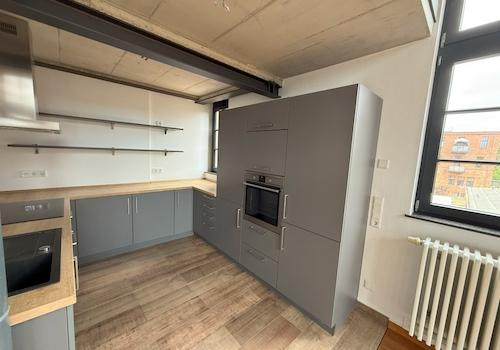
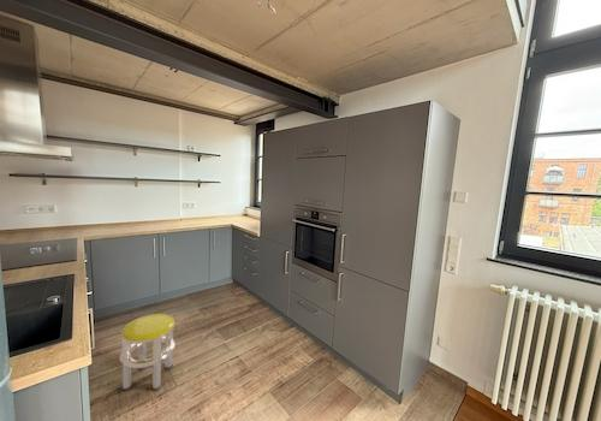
+ stool (153, 350)
